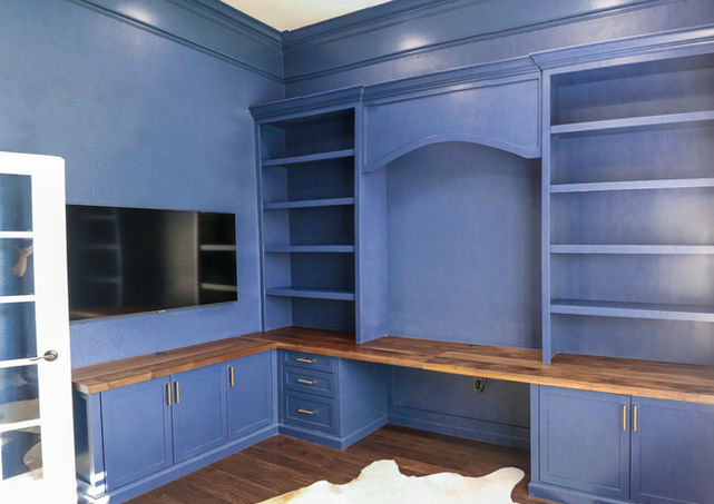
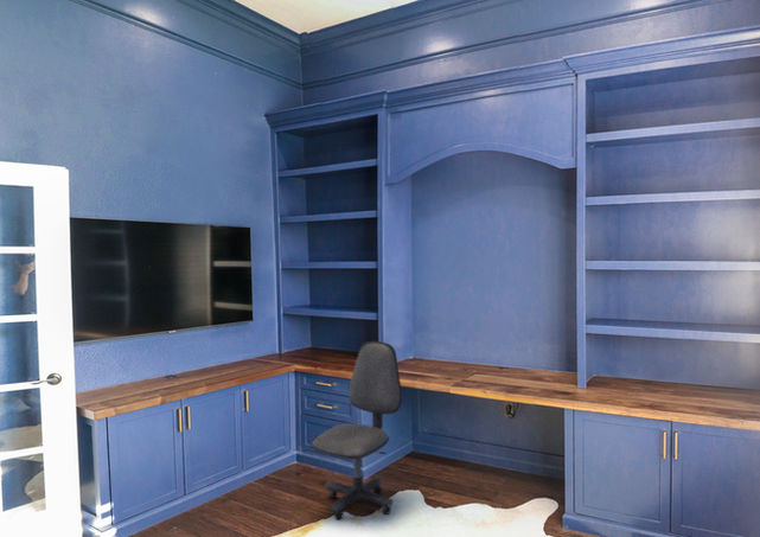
+ office chair (356, 426)
